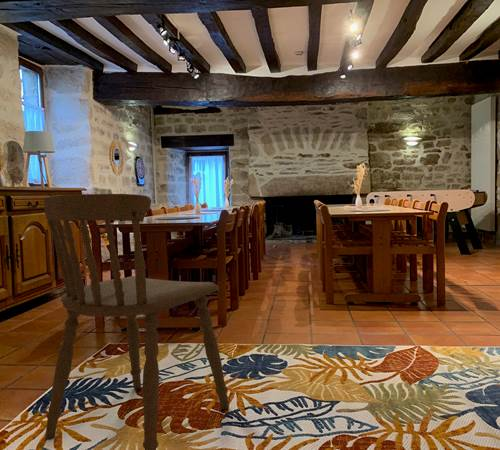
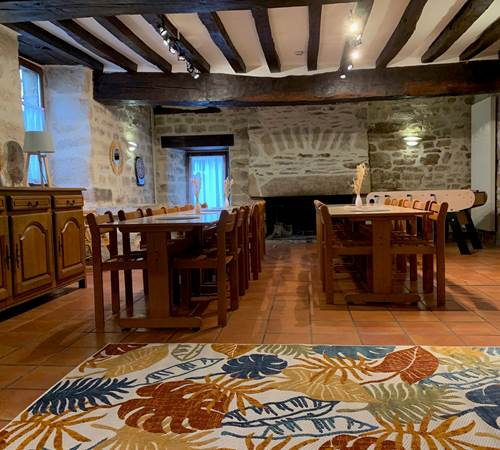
- dining chair (137, 309)
